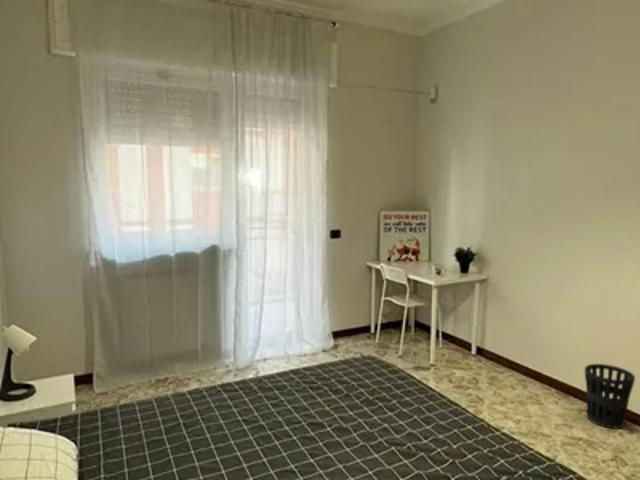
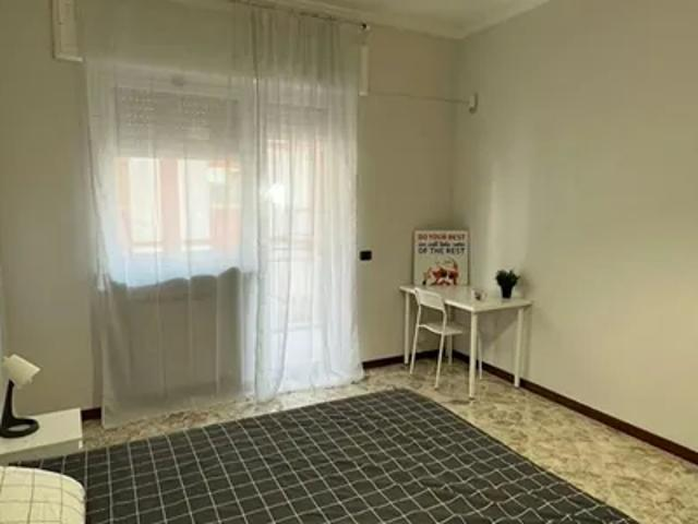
- wastebasket (607, 396)
